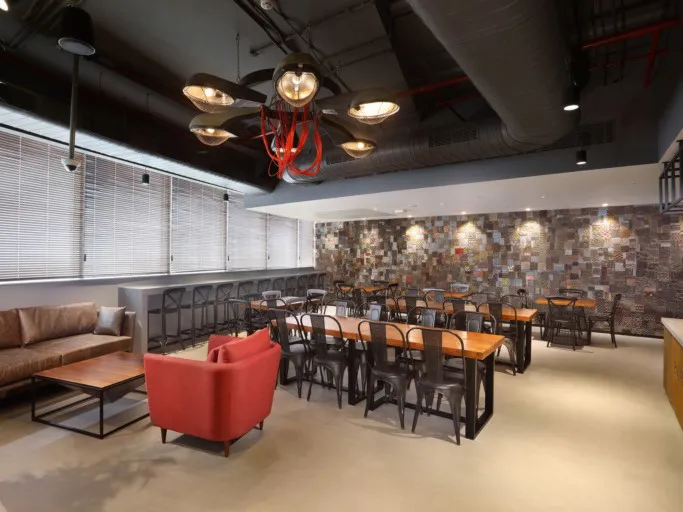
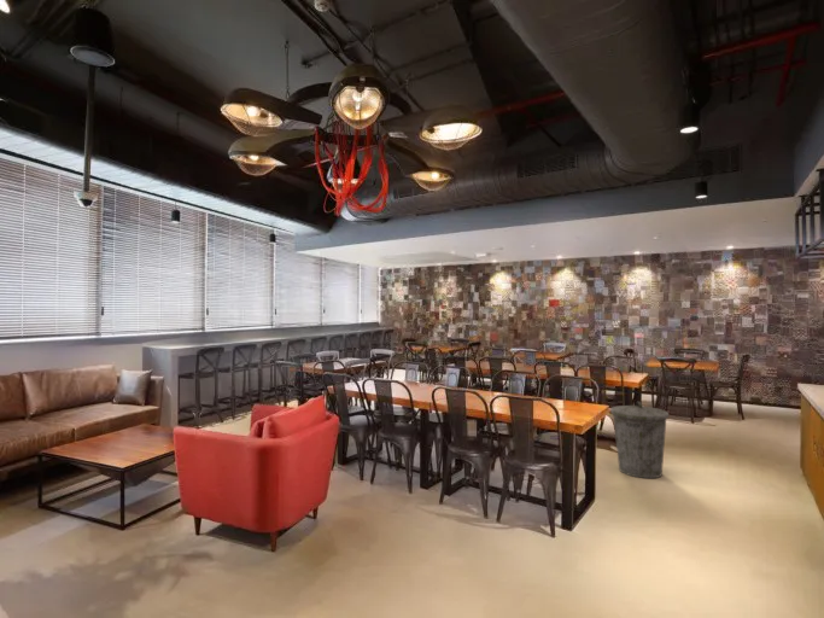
+ trash can (639, 436)
